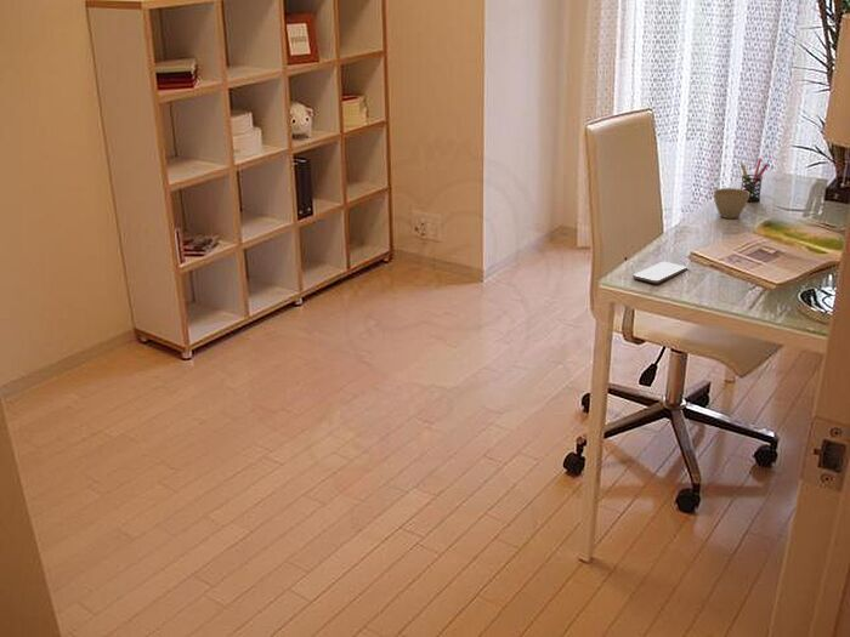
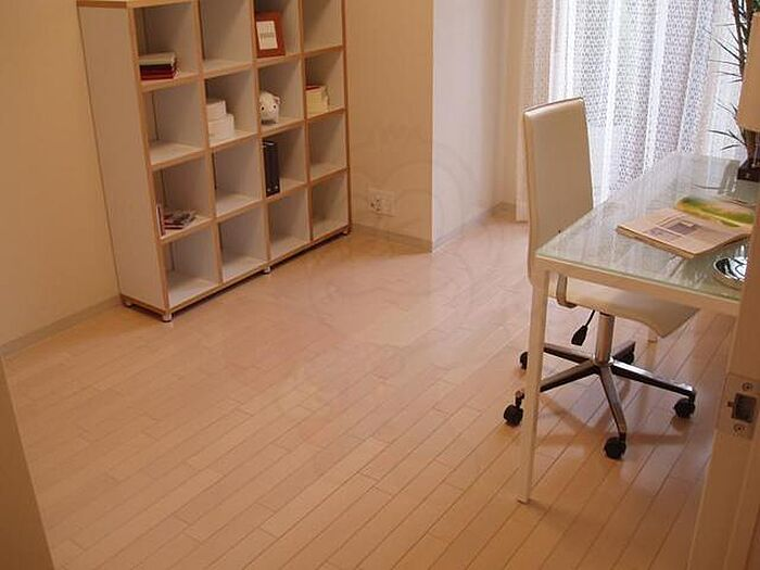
- pen holder (750, 178)
- smartphone (659, 272)
- flower pot (730, 204)
